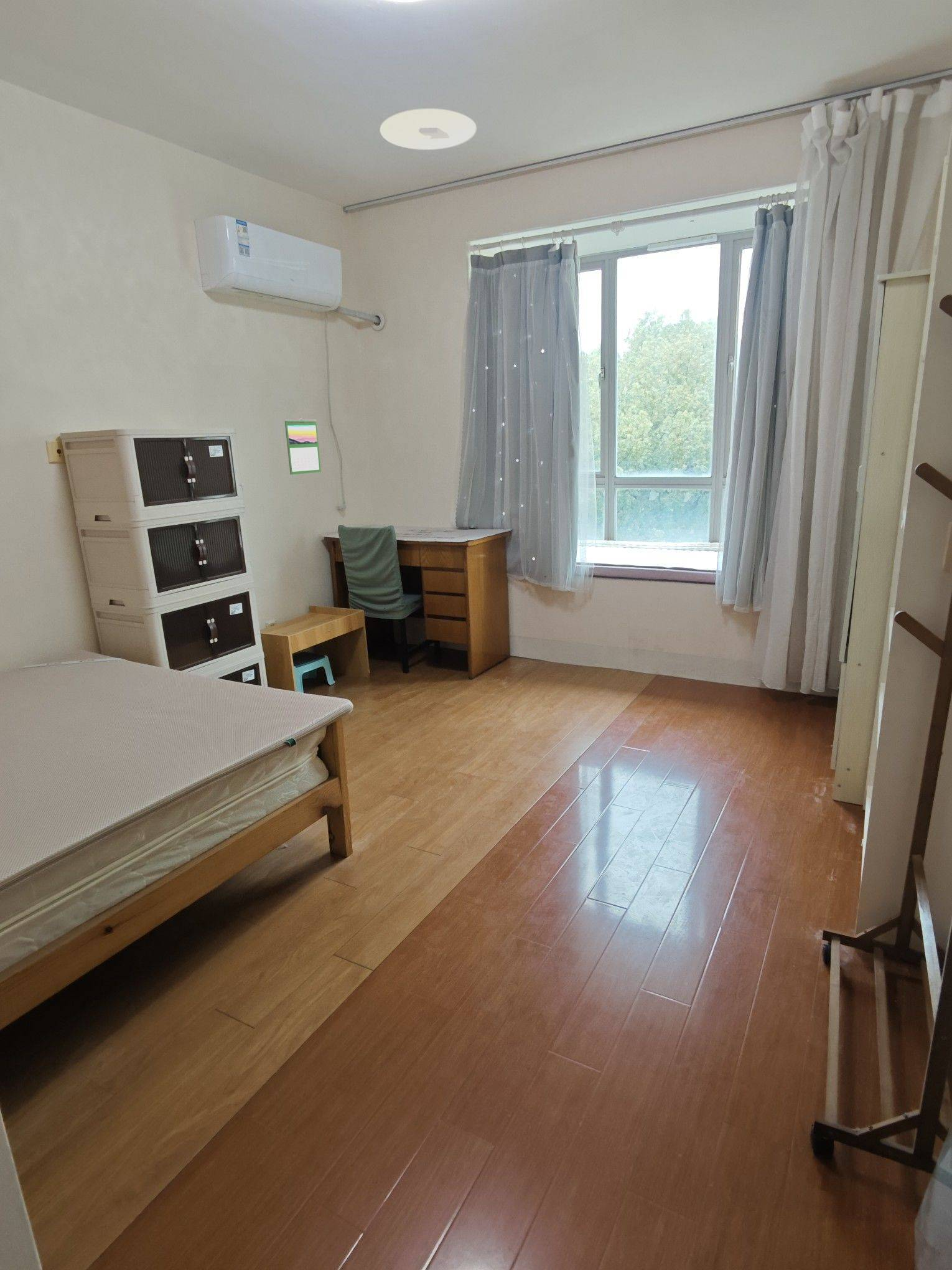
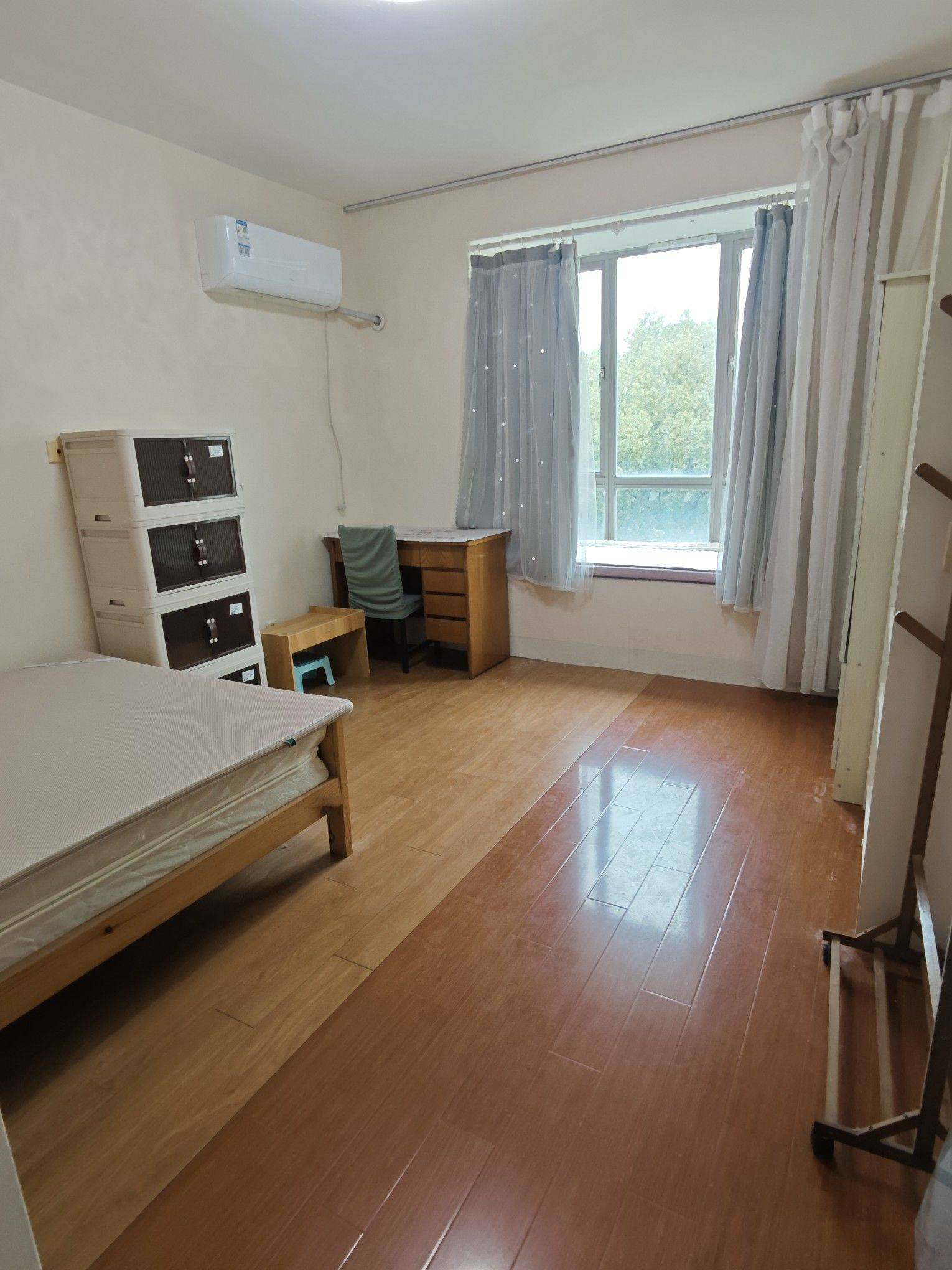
- ceiling light (428, 125)
- calendar (303, 446)
